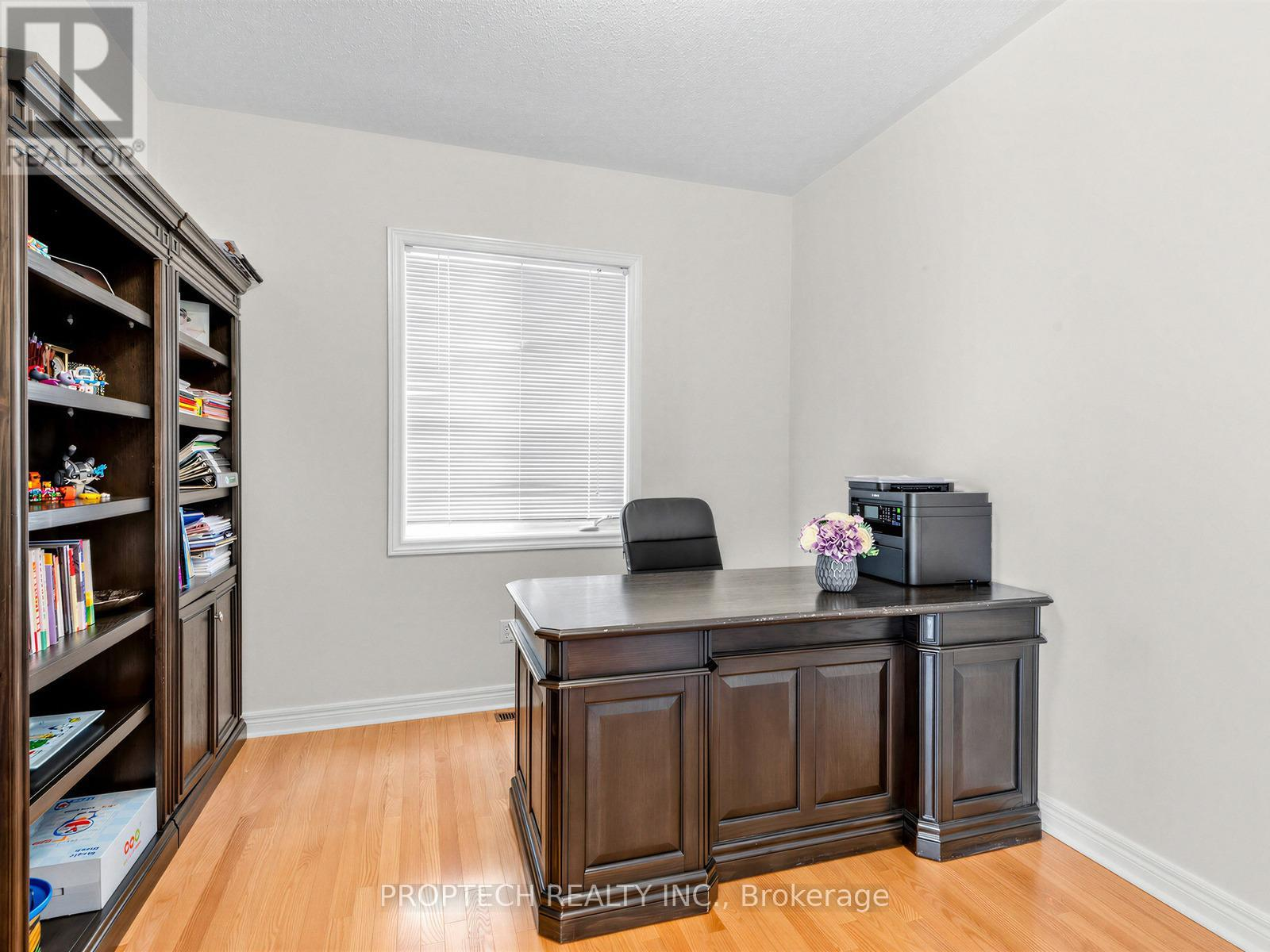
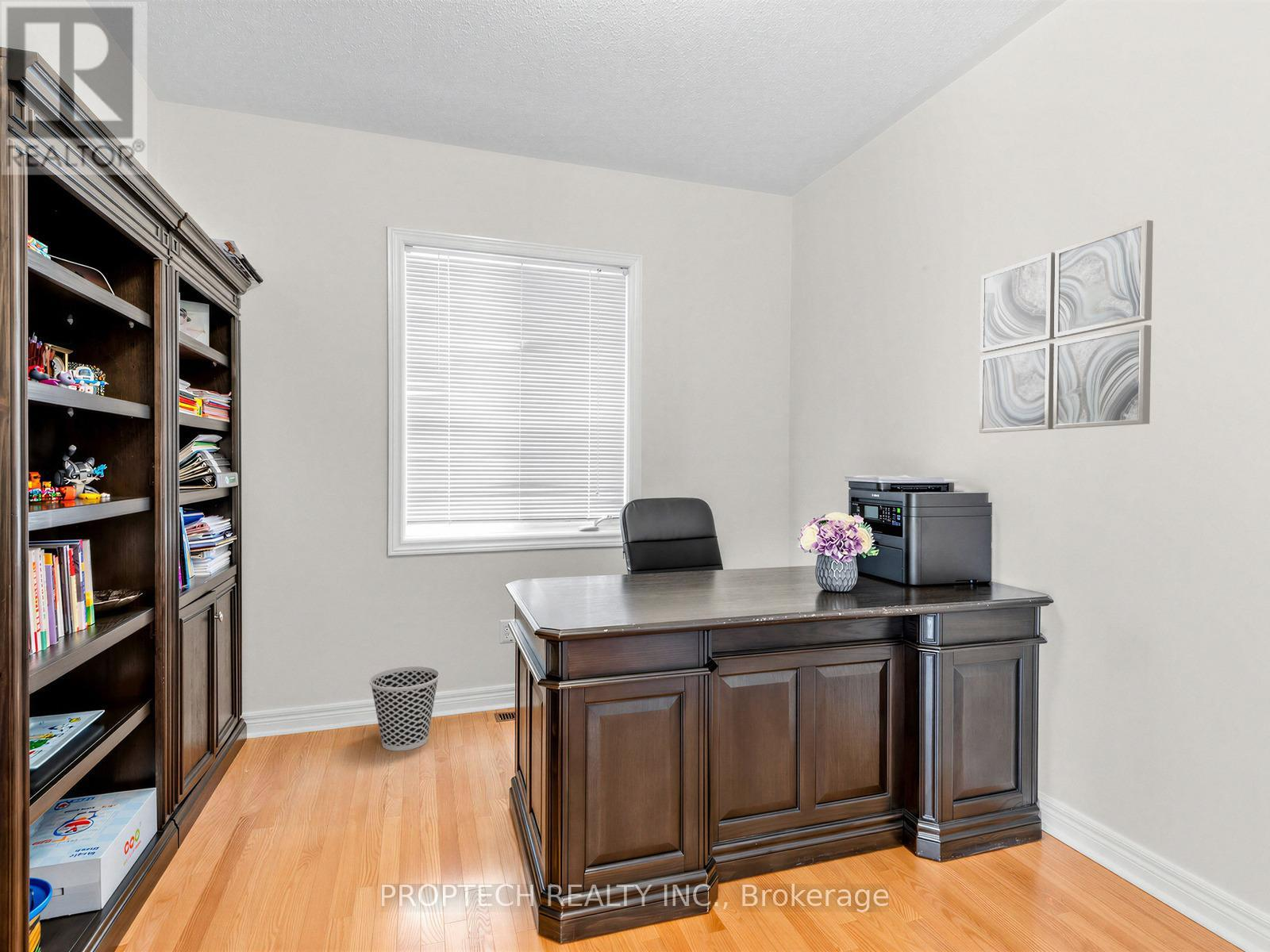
+ wall art (1055, 342)
+ wastebasket (405, 708)
